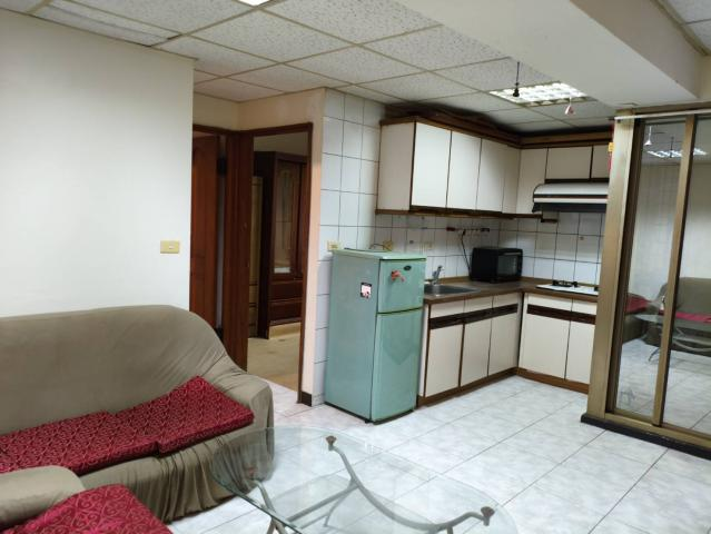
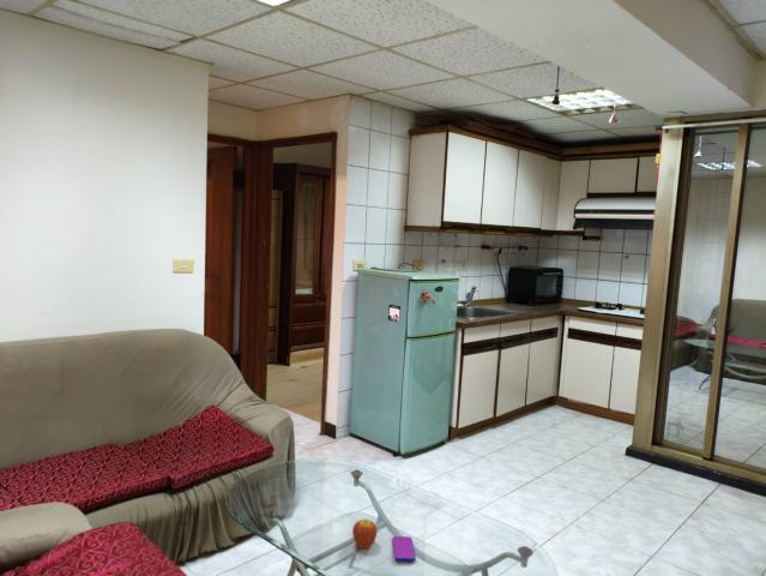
+ smartphone (403, 547)
+ fruit (364, 532)
